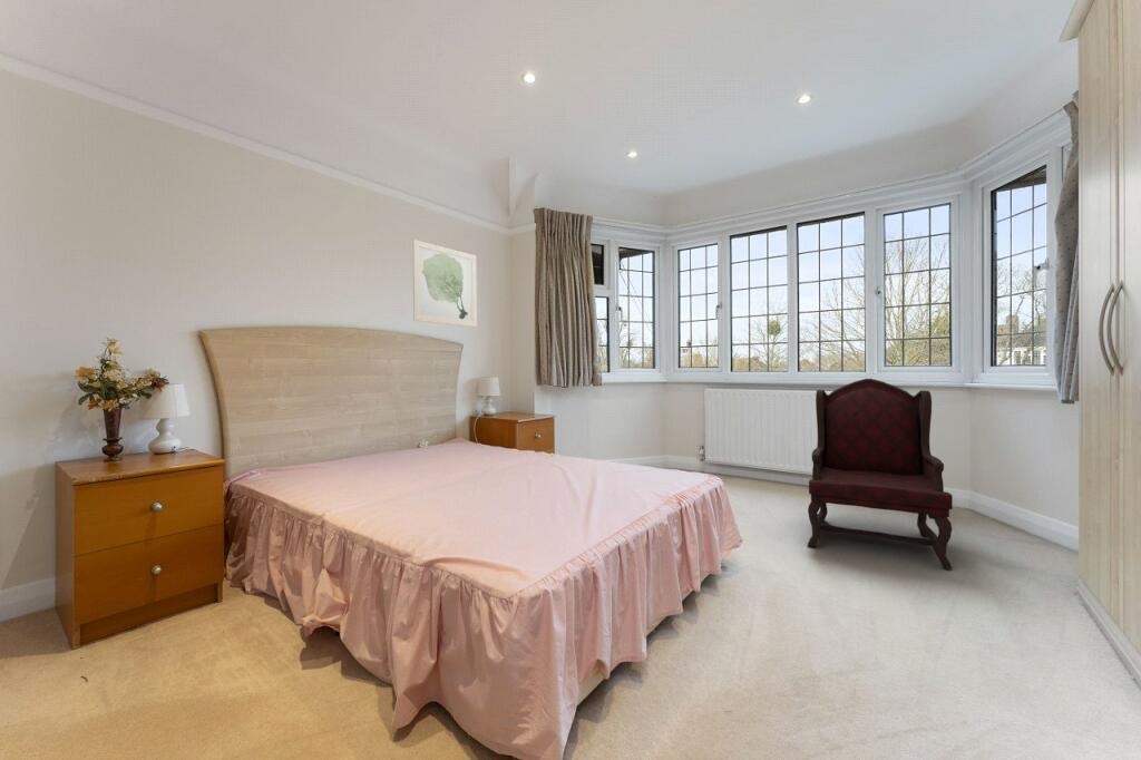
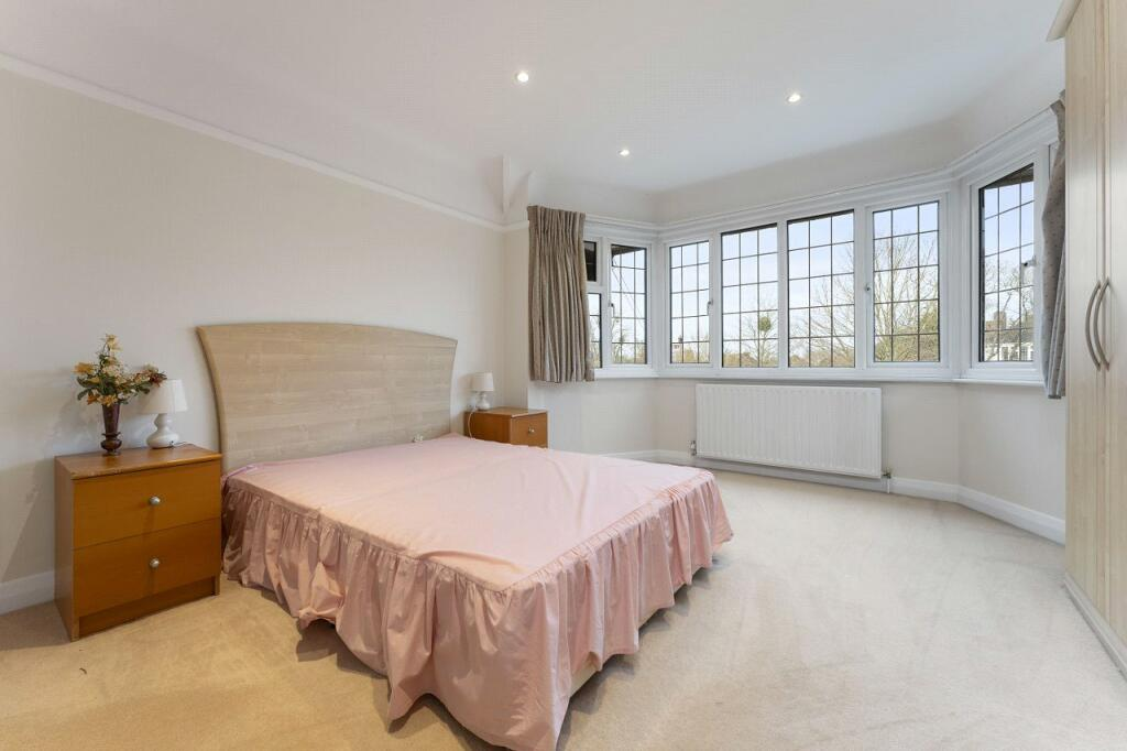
- armchair (871, 457)
- wall art (447, 285)
